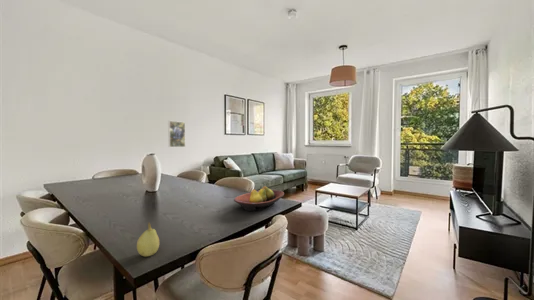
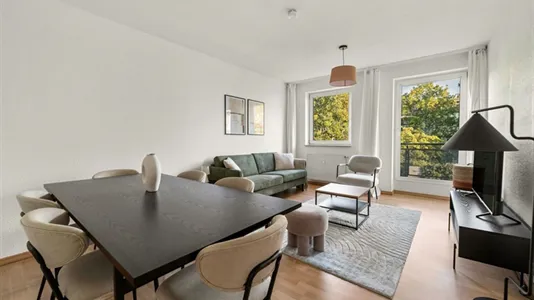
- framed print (177, 134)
- fruit bowl (260, 196)
- fruit (148, 238)
